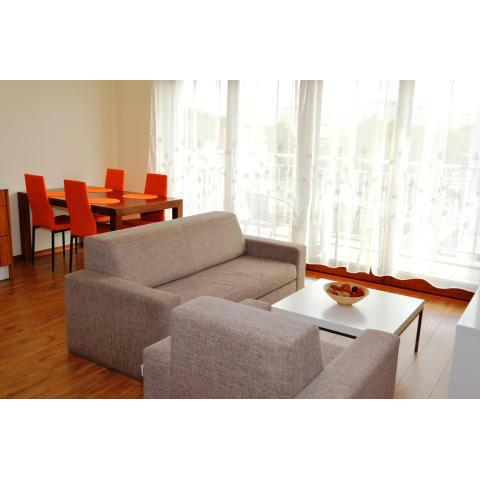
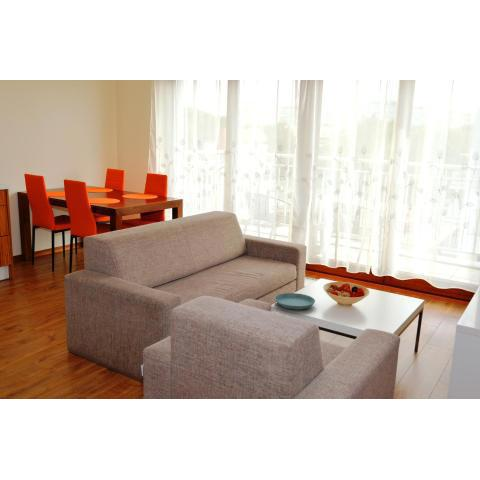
+ saucer (294, 301)
